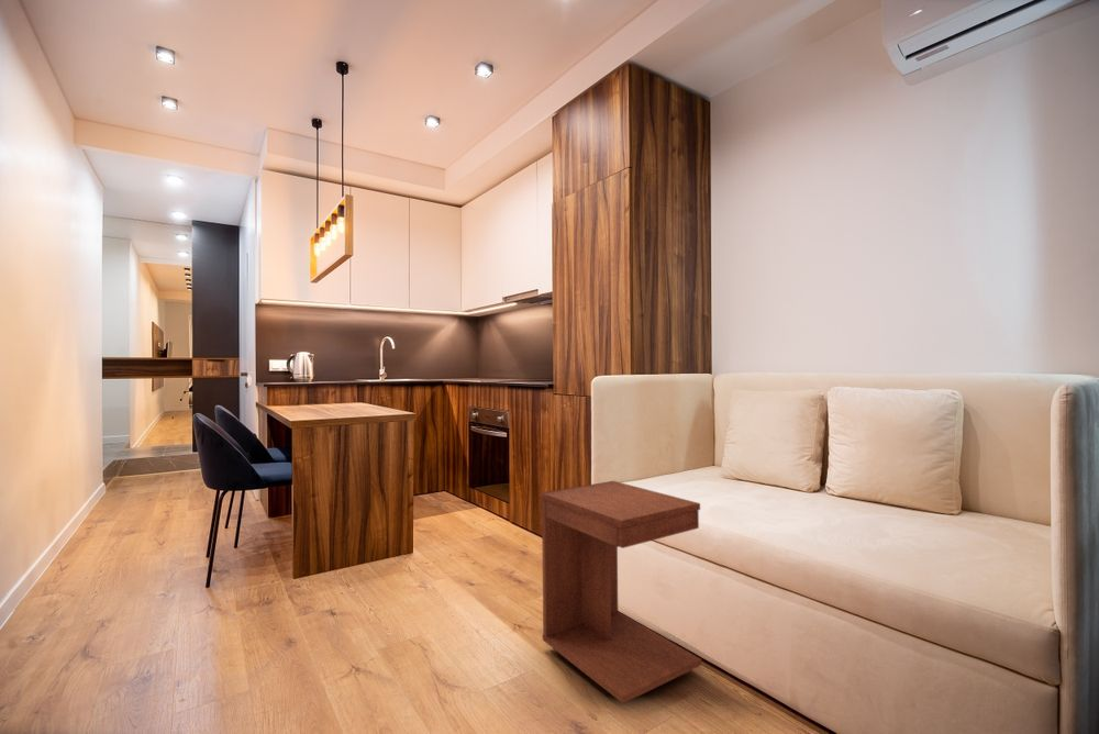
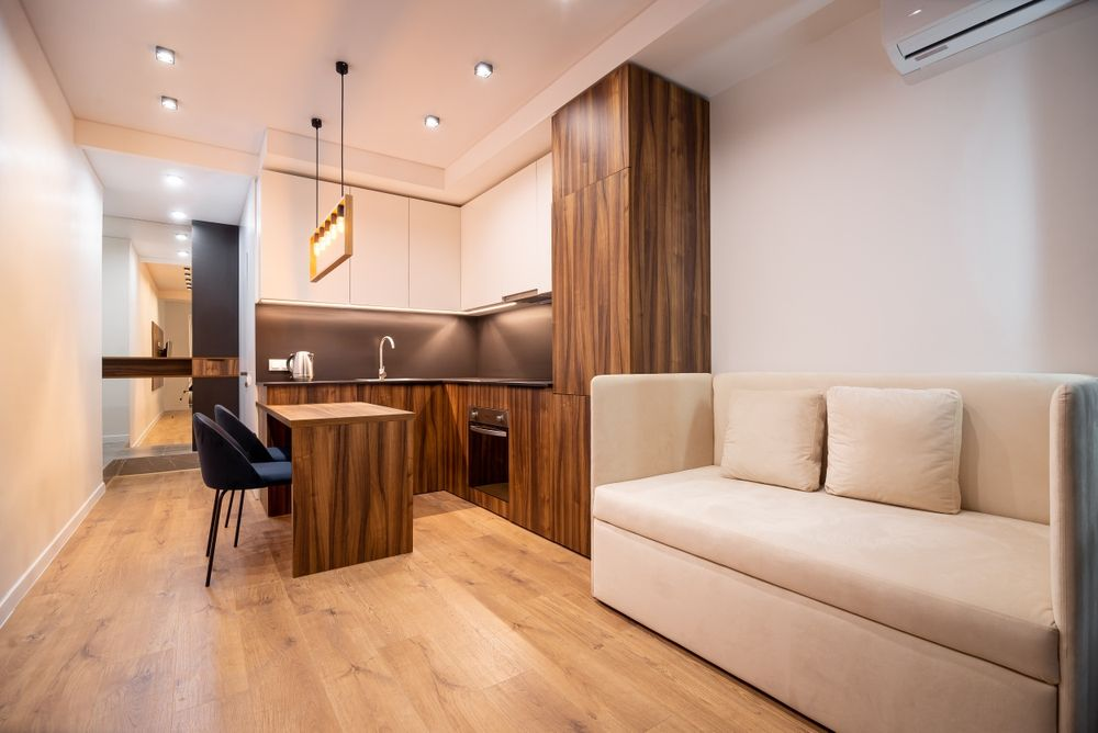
- side table (617, 579)
